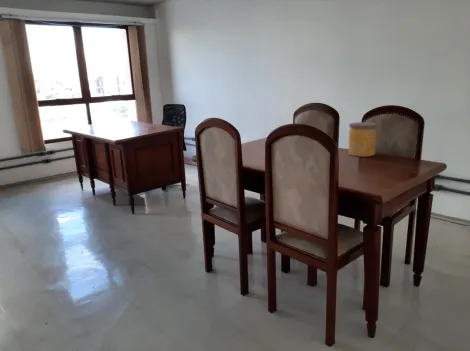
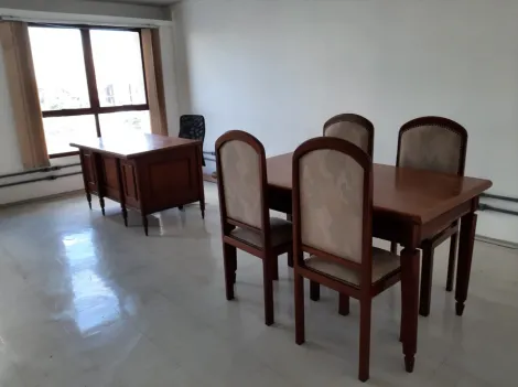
- jar (362, 139)
